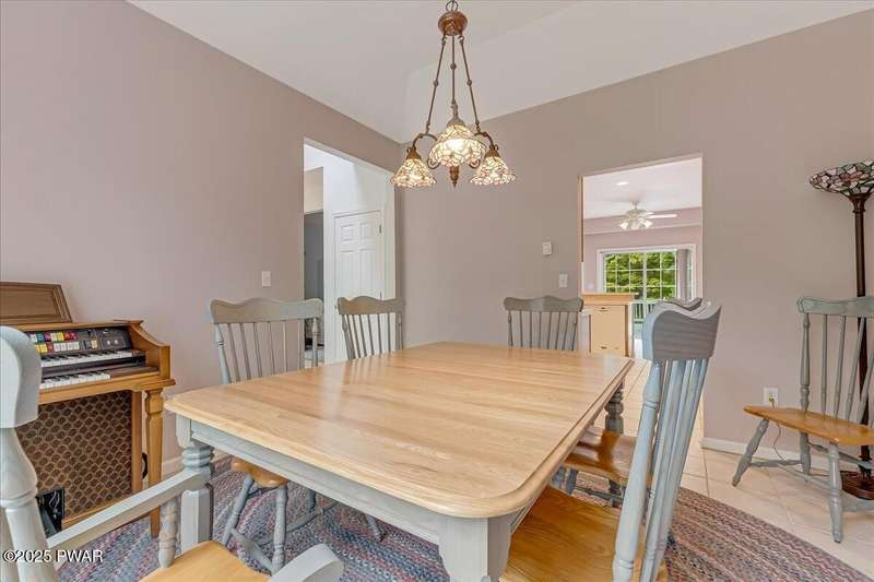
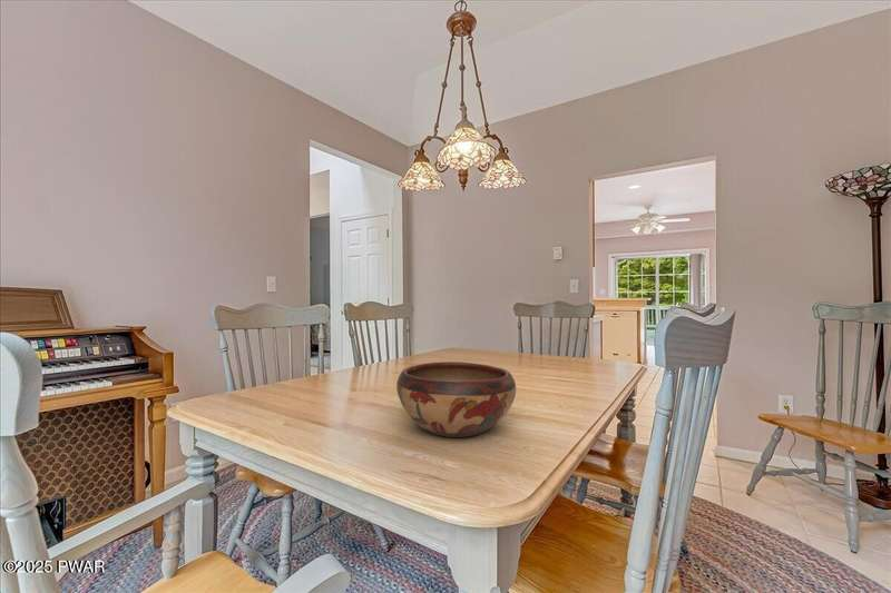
+ decorative bowl (456, 397)
